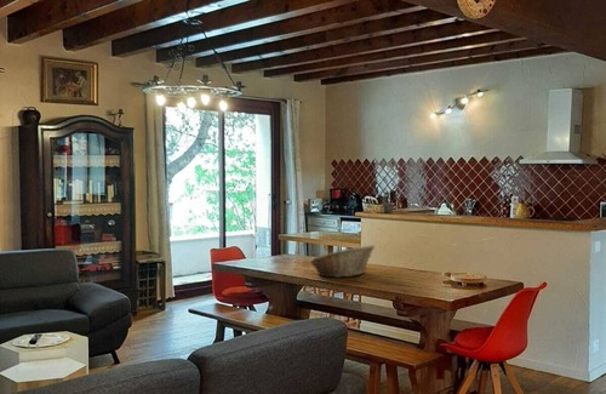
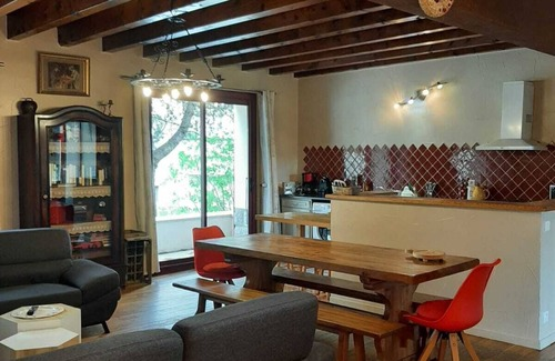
- fruit basket (343, 259)
